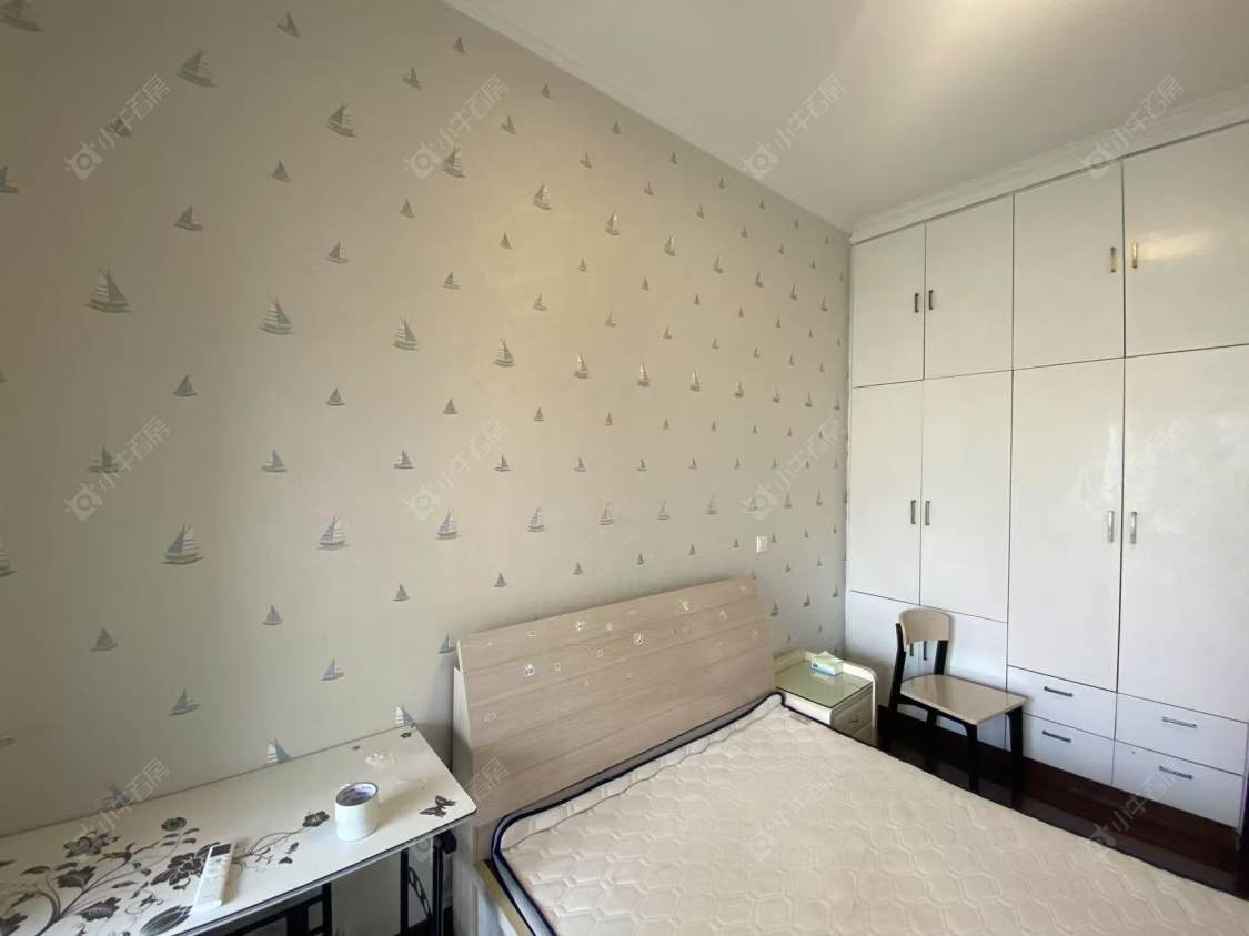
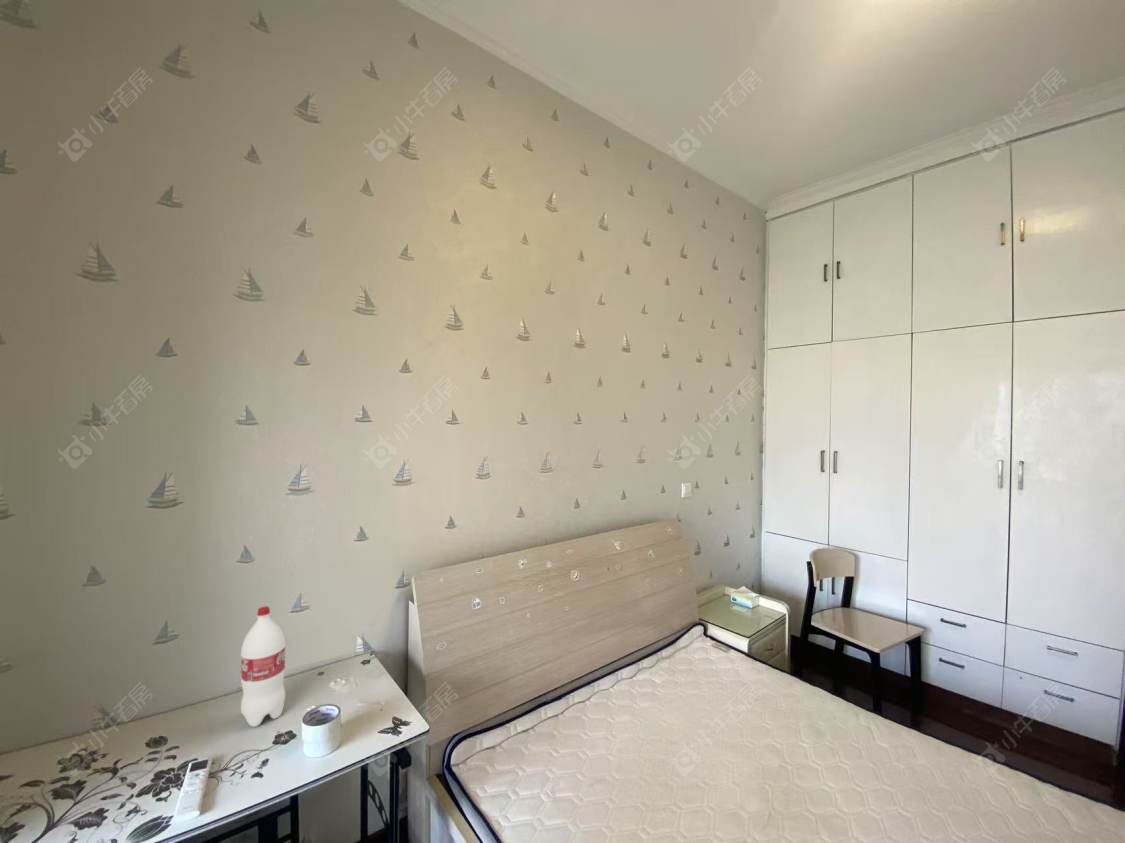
+ bottle (263, 662)
